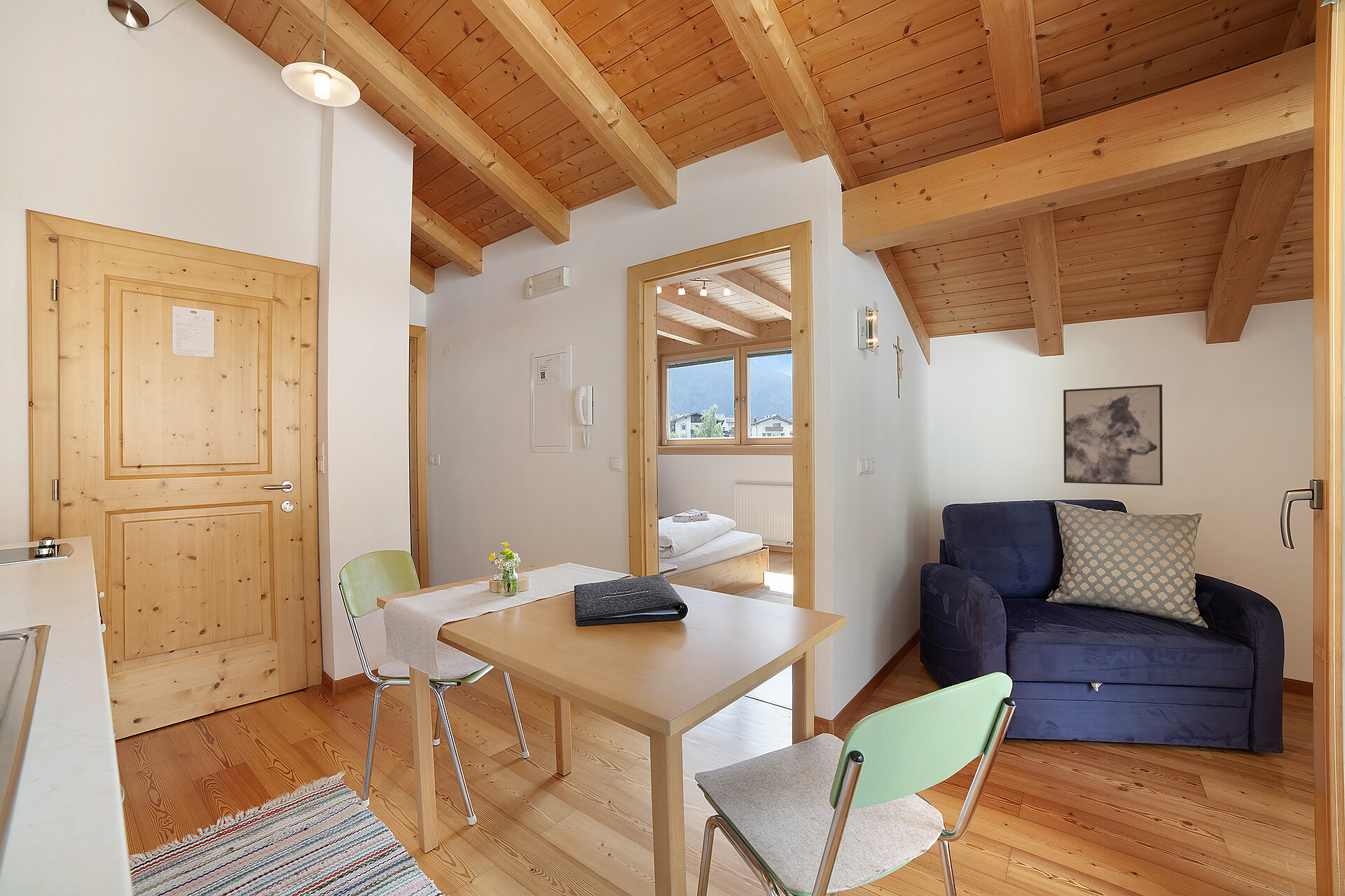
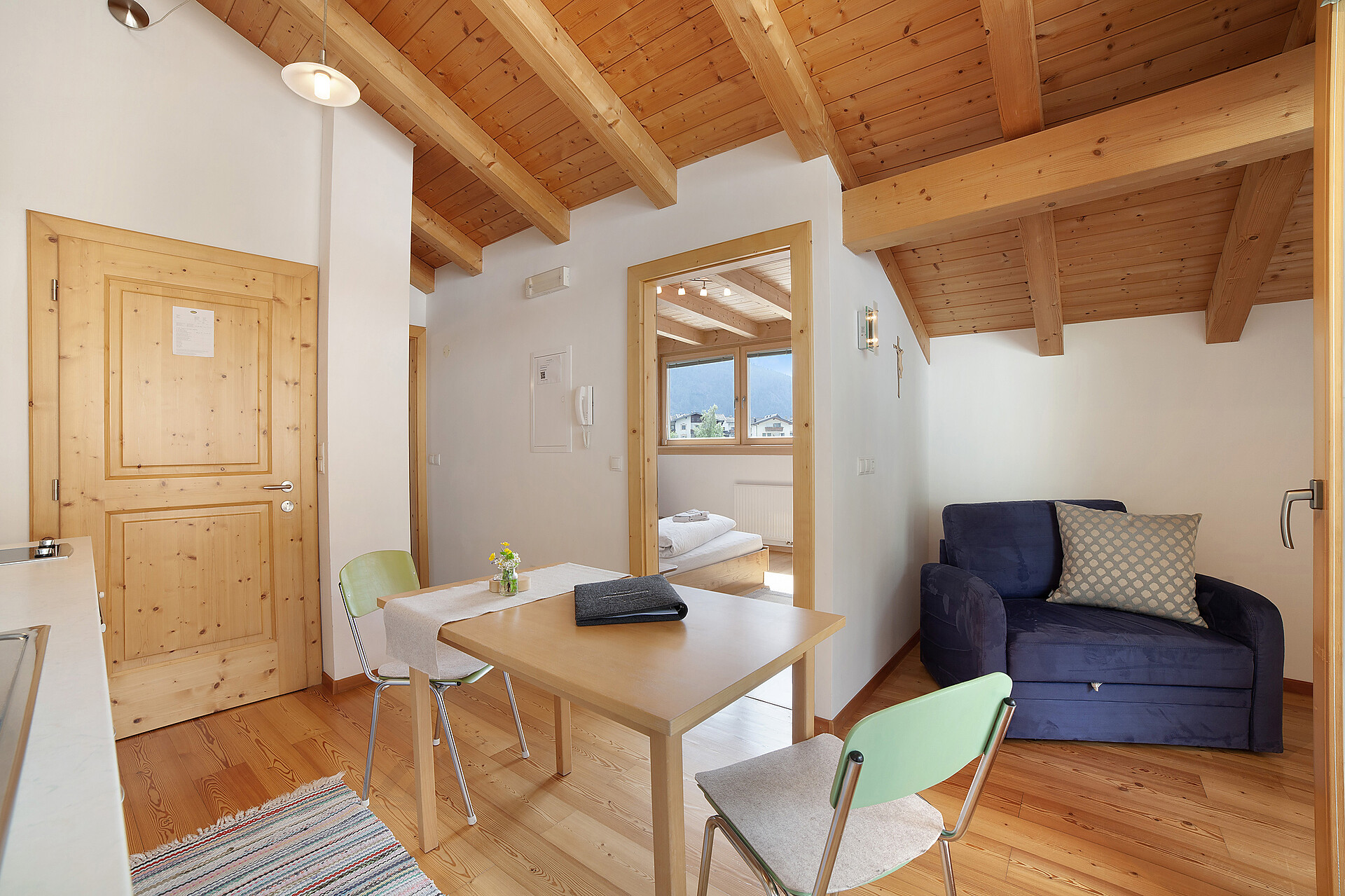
- wall art (1111, 435)
